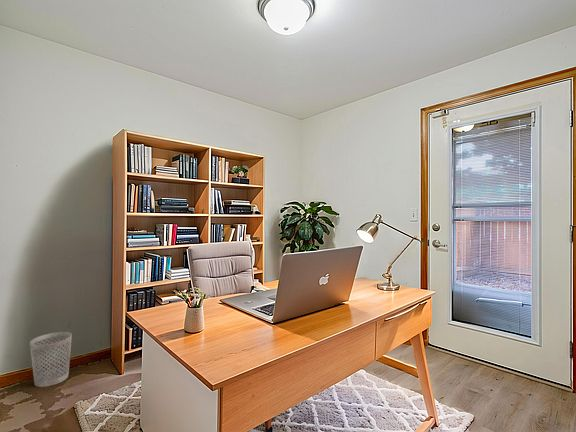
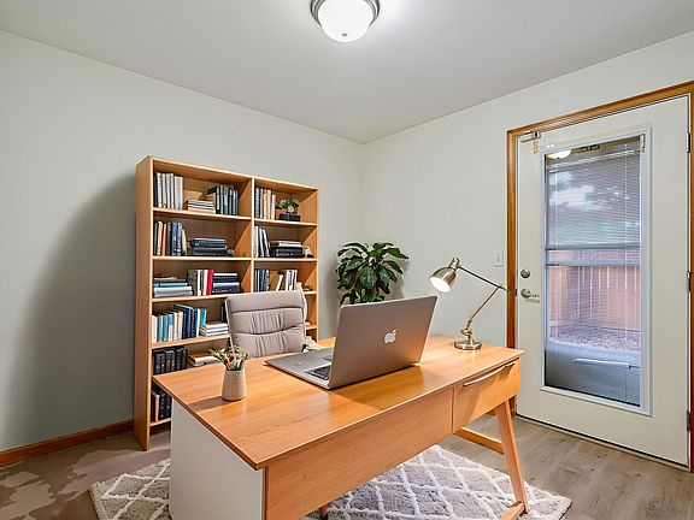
- wastebasket (51, 358)
